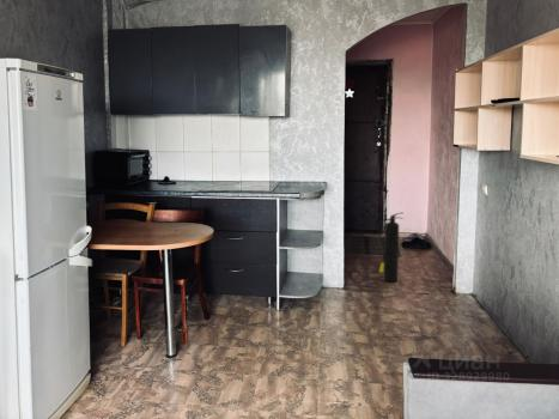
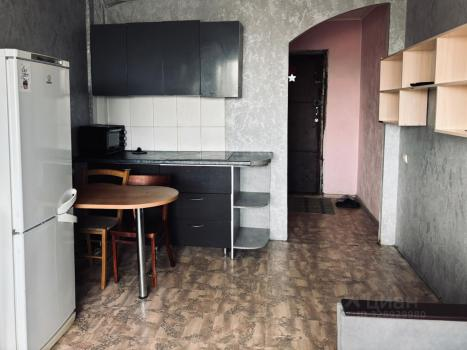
- fire extinguisher (390, 247)
